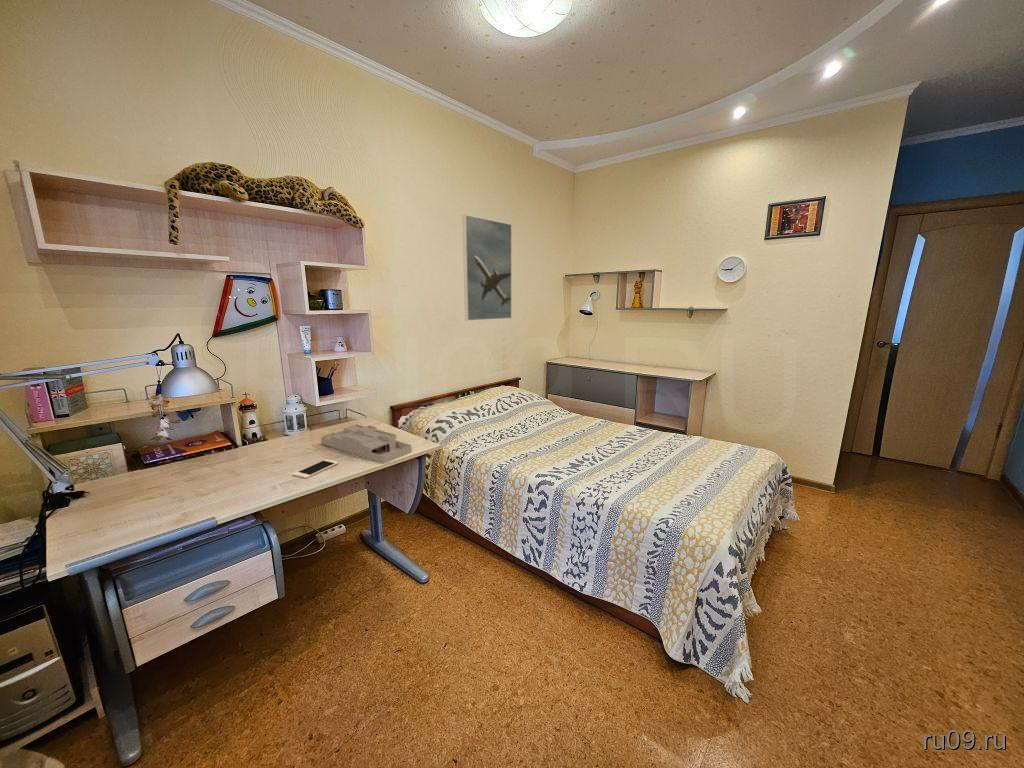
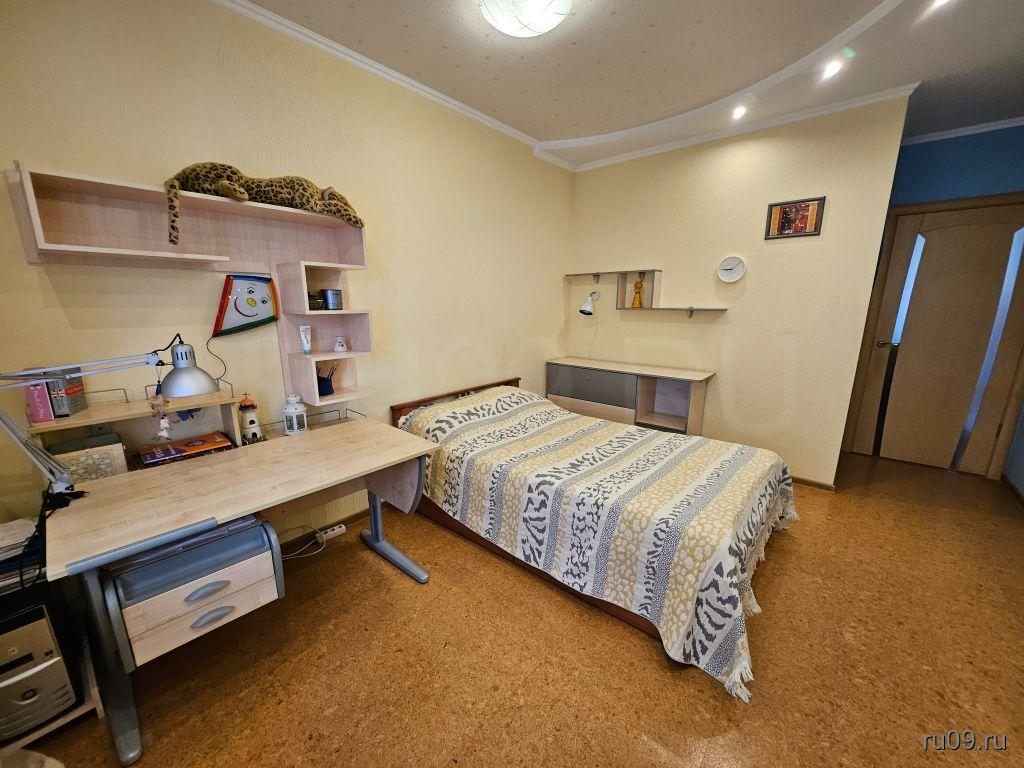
- cell phone (316, 468)
- desk organizer (364, 439)
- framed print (489, 270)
